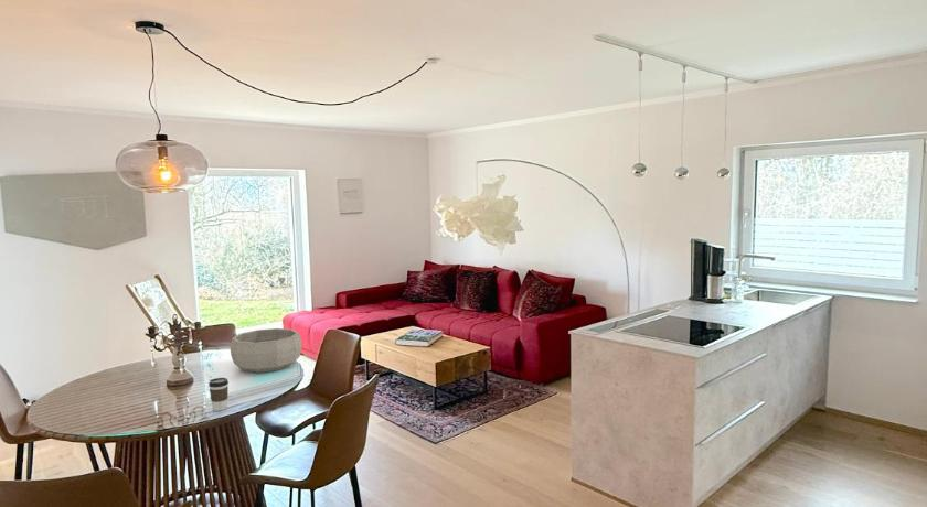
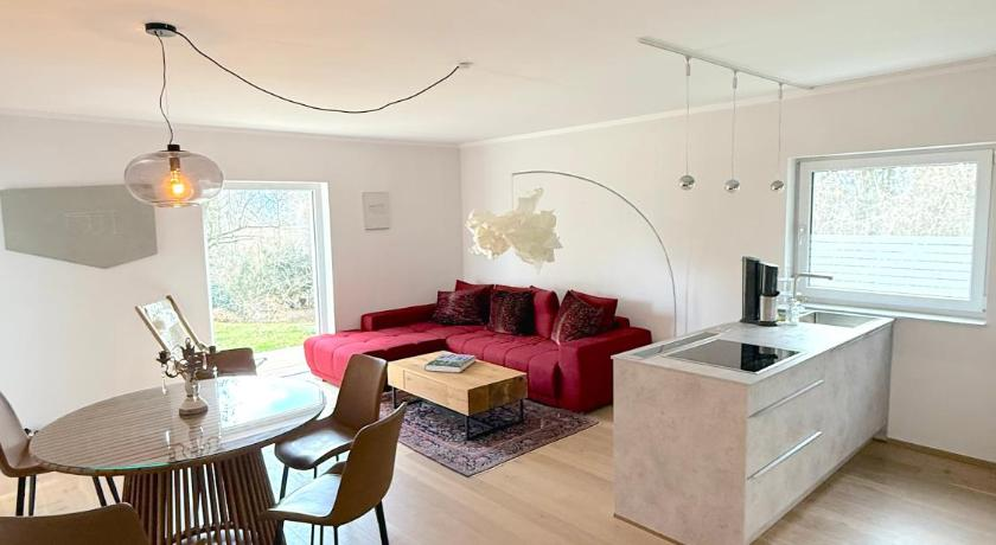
- coffee cup (219, 393)
- decorative bowl (266, 350)
